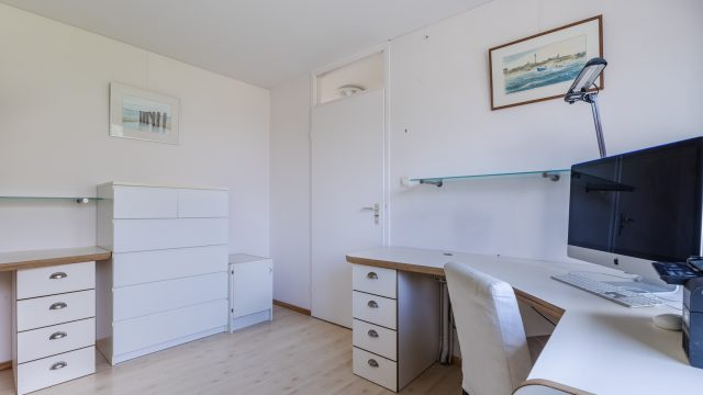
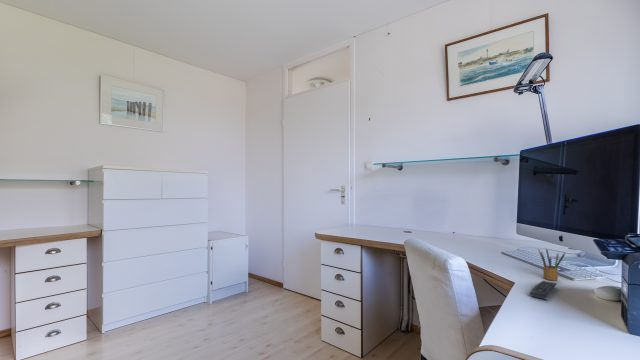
+ pencil box (550, 264)
+ remote control (544, 288)
